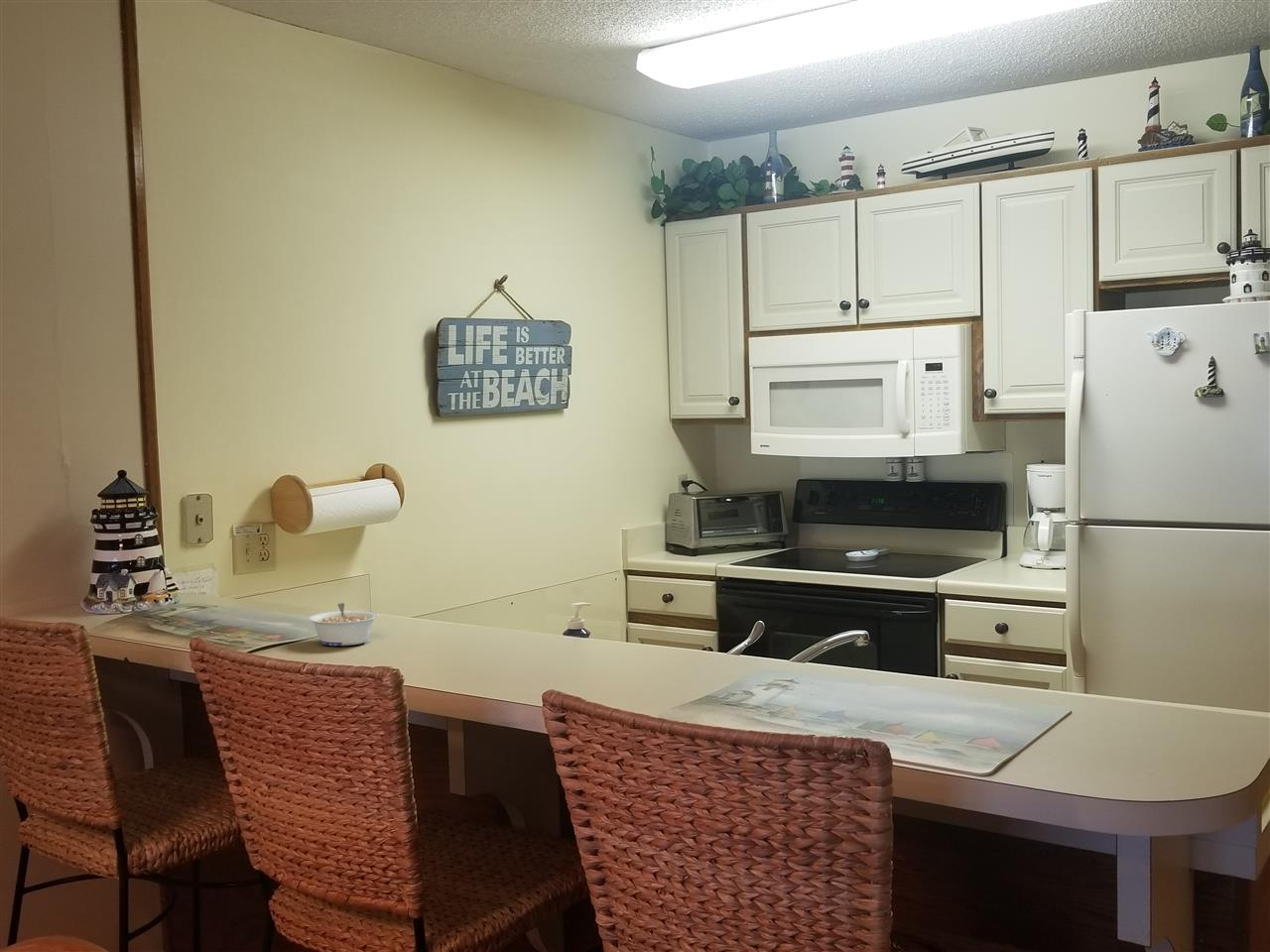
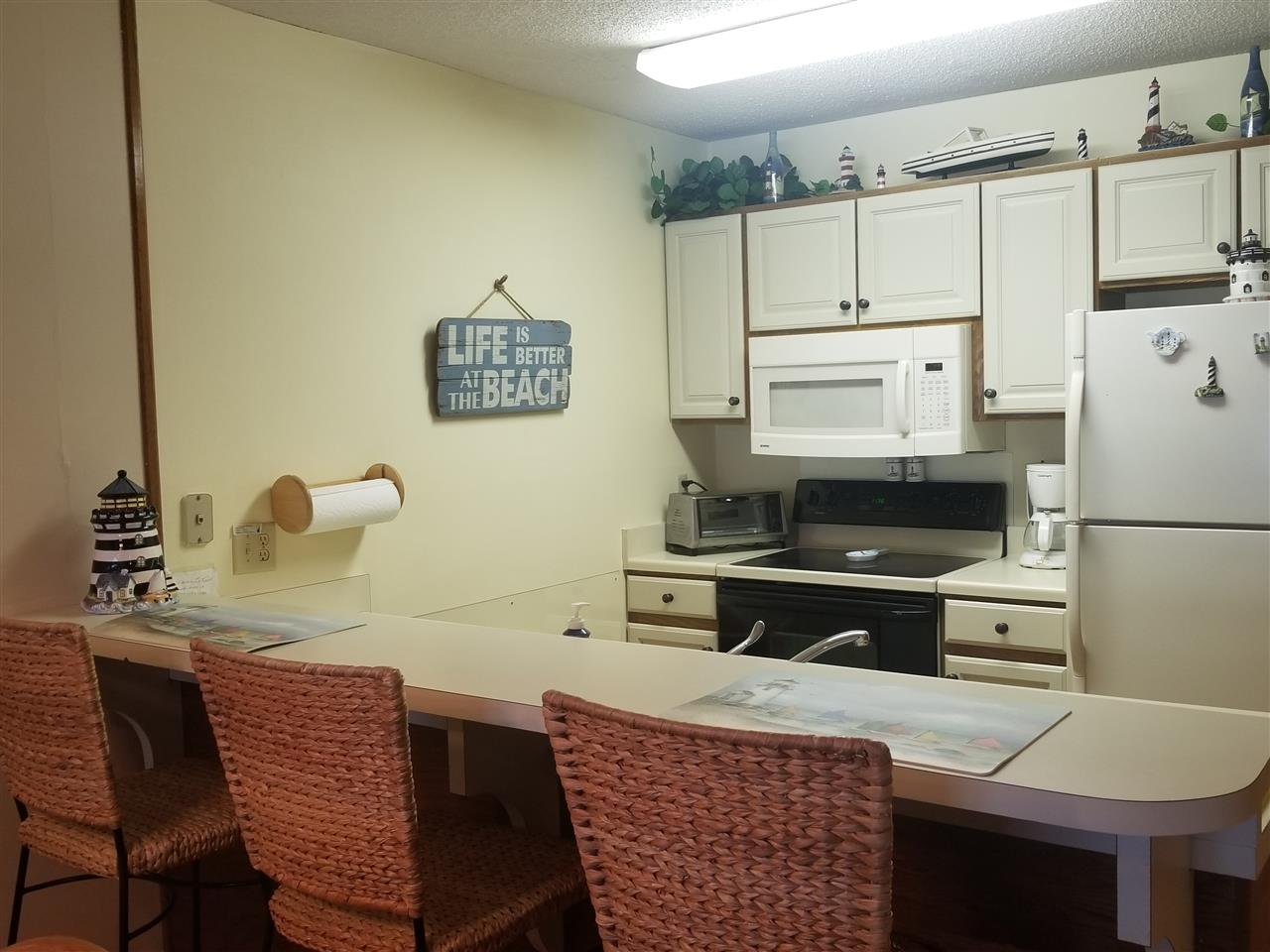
- legume (341, 626)
